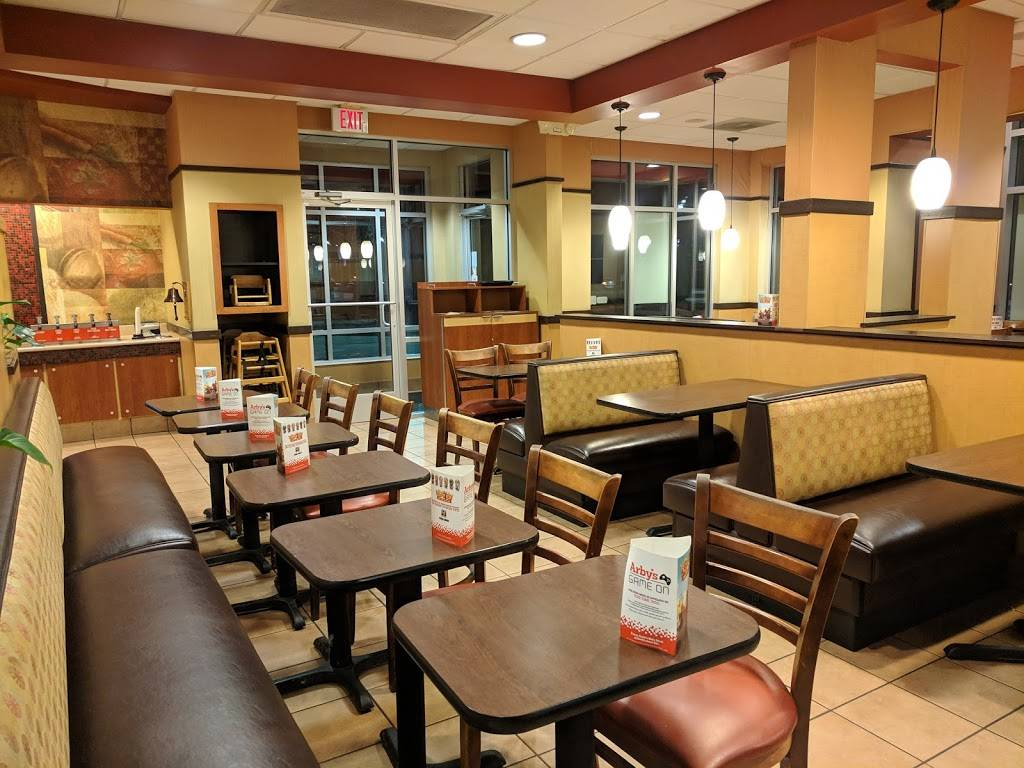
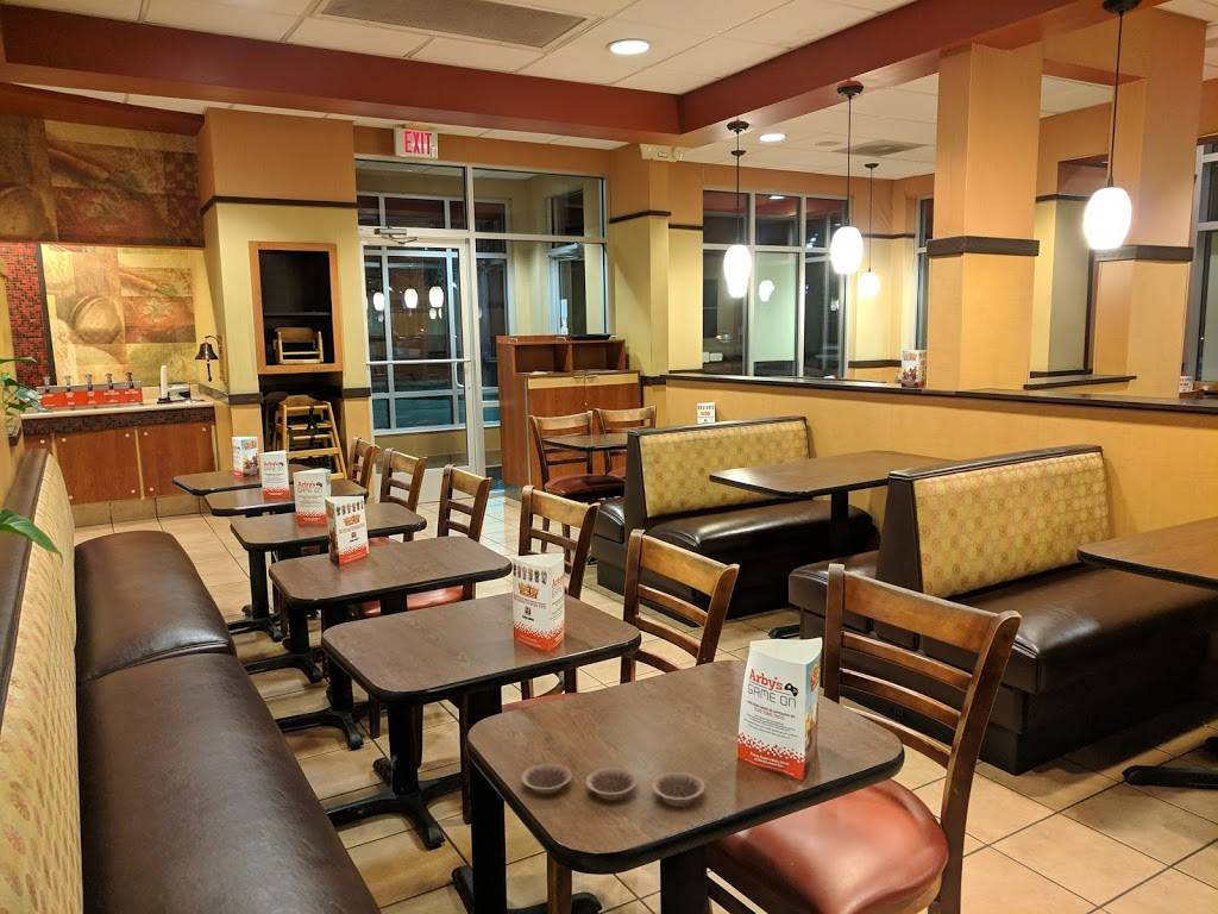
+ plate (611, 784)
